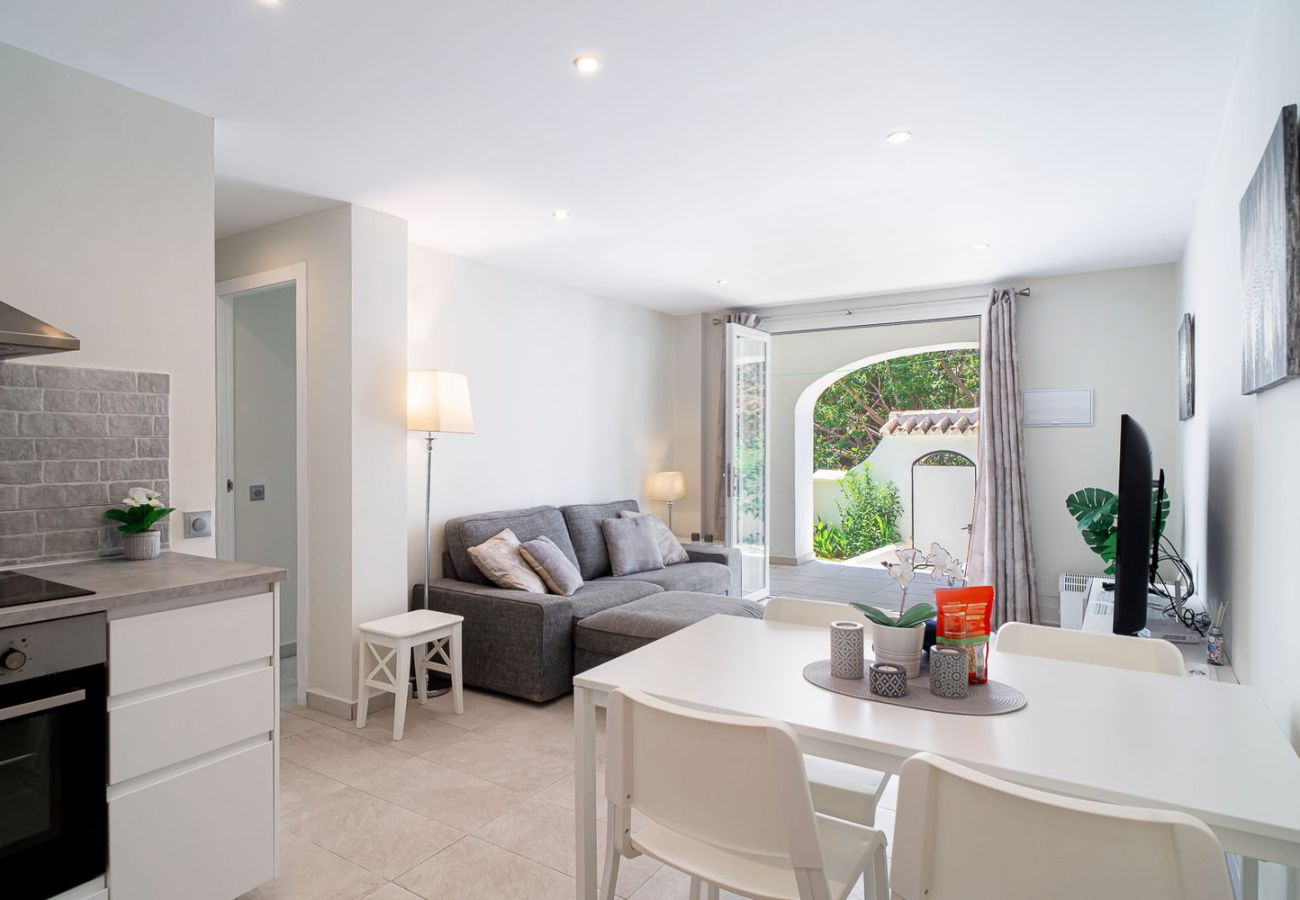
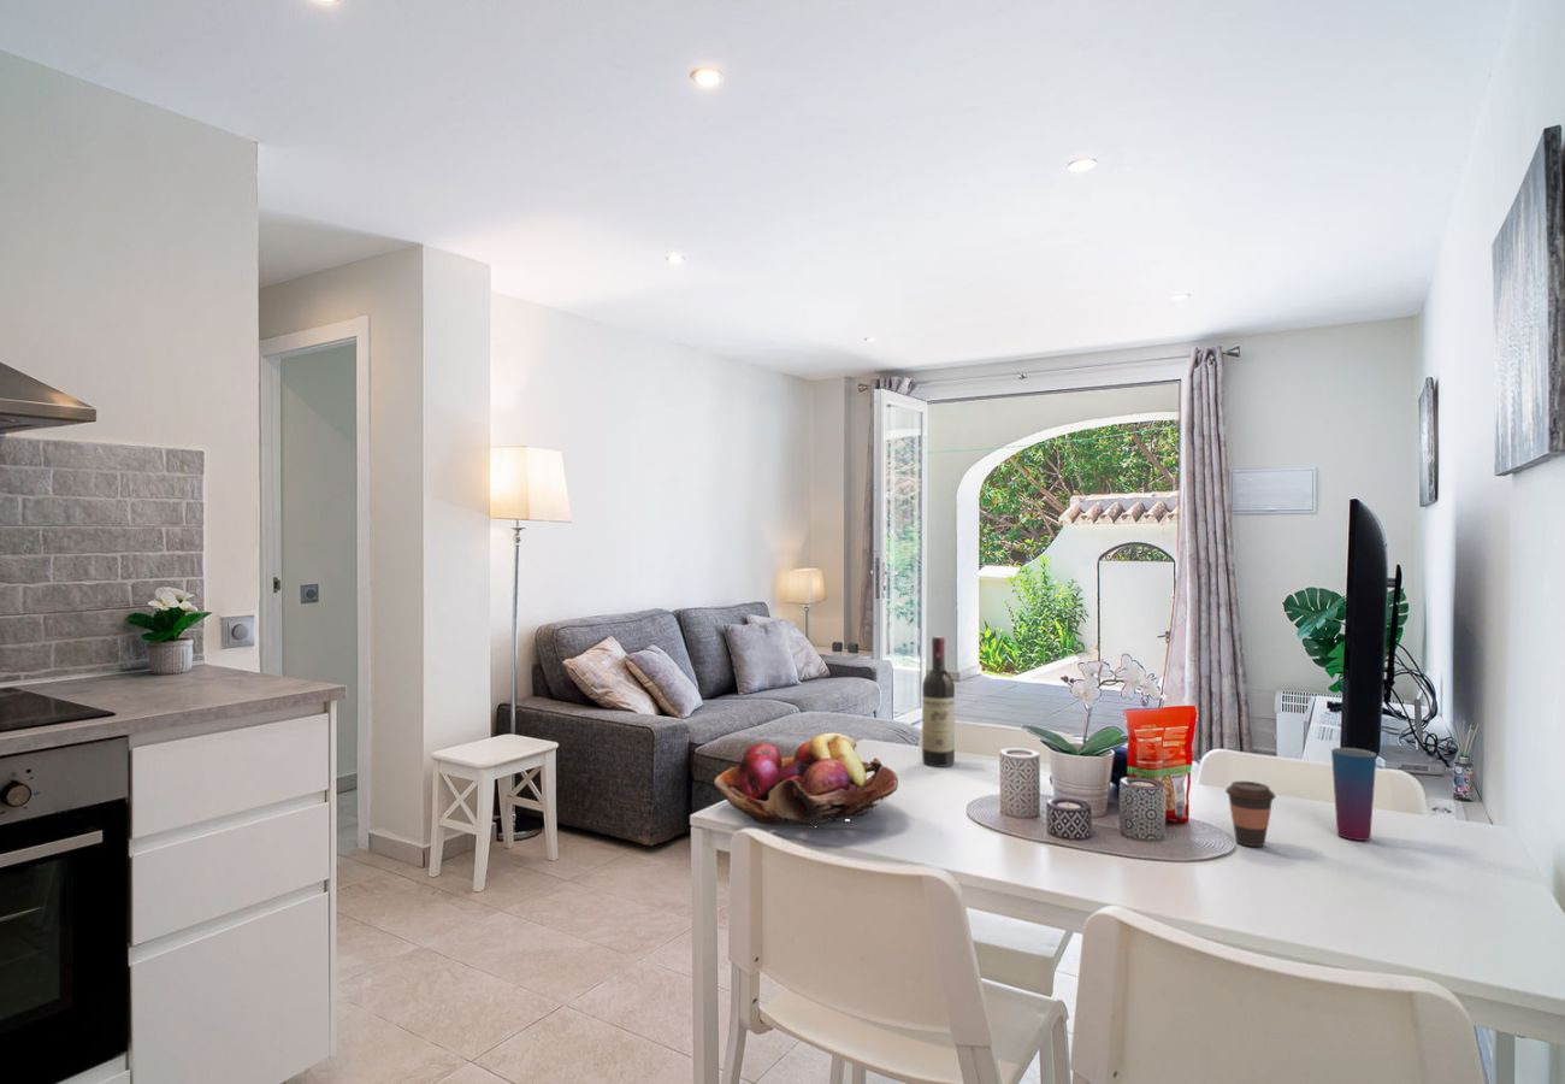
+ fruit basket (810, 774)
+ wine bottle (938, 700)
+ cup (1353, 794)
+ coffee cup (1250, 813)
